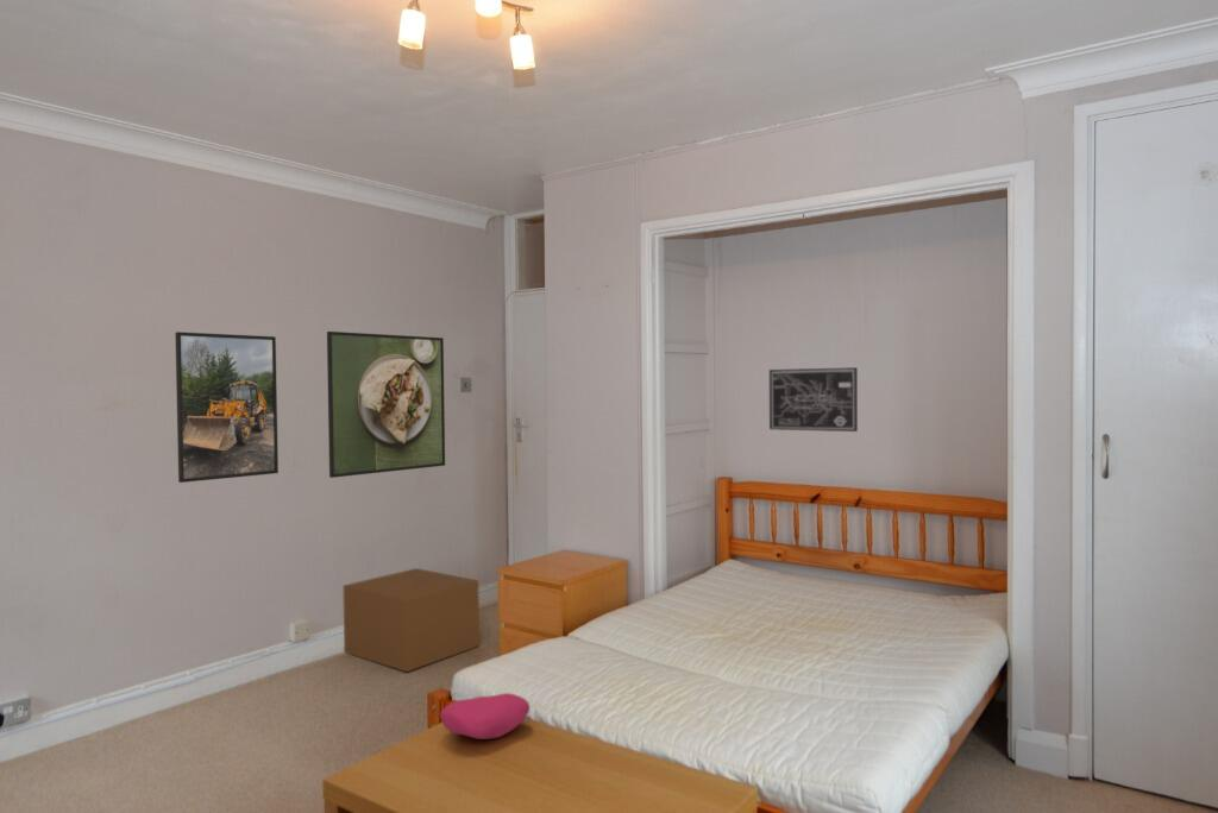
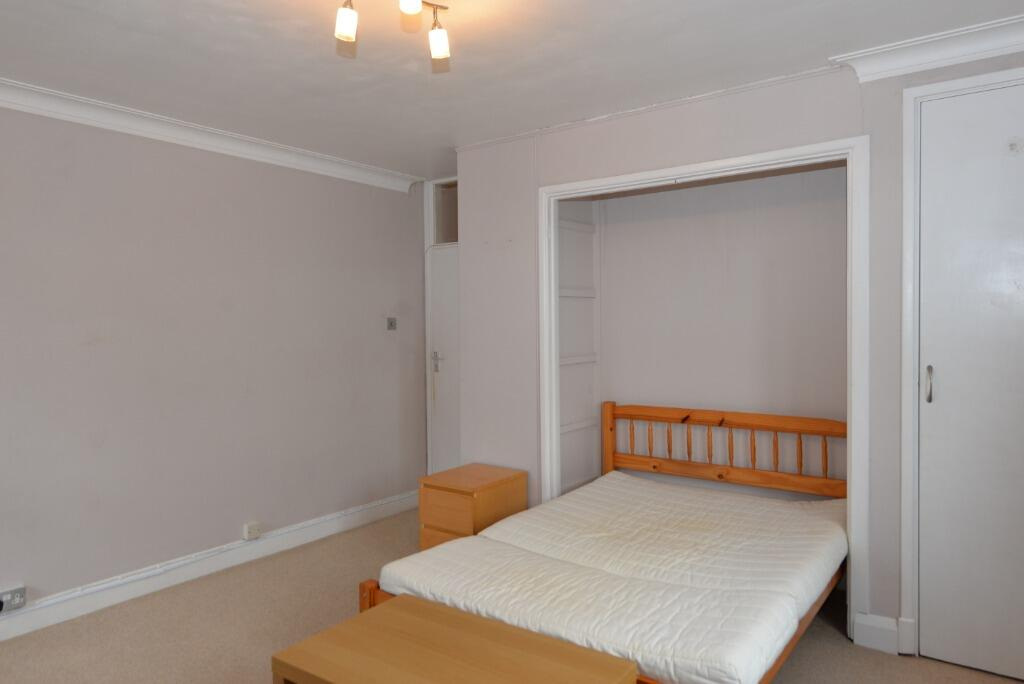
- cushion (485, 717)
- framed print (389, 403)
- wall art (811, 399)
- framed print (228, 405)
- cardboard box (412, 616)
